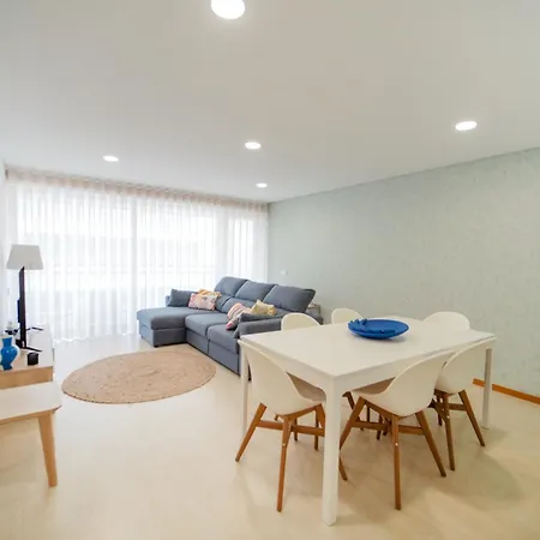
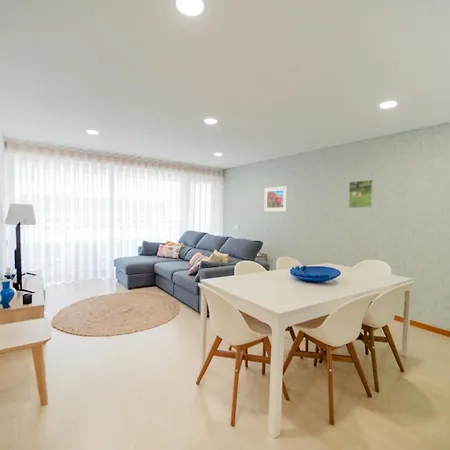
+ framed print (360, 194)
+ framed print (275, 199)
